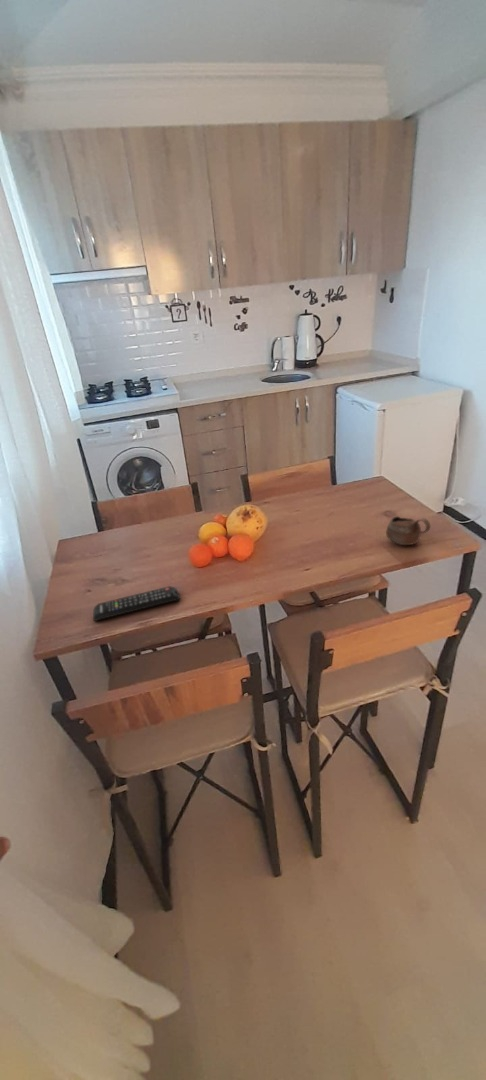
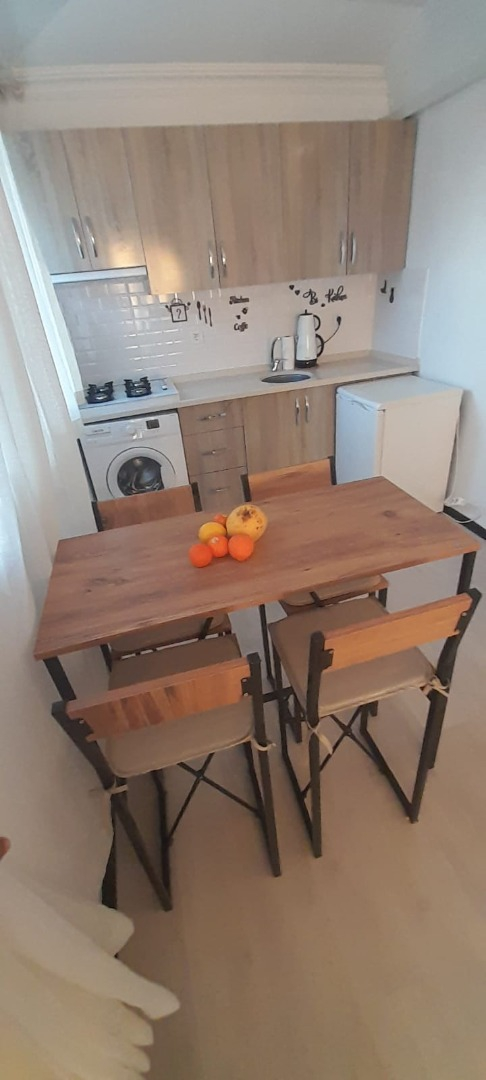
- remote control (136, 603)
- cup (406, 528)
